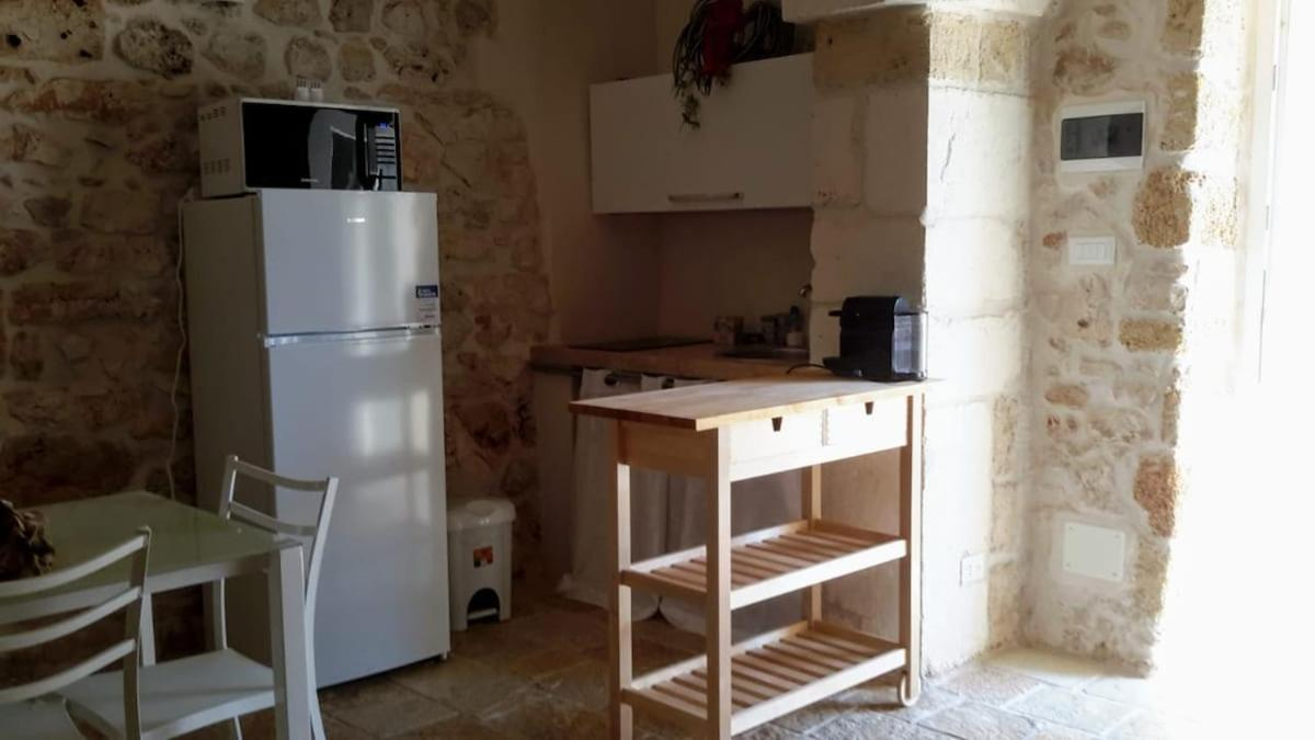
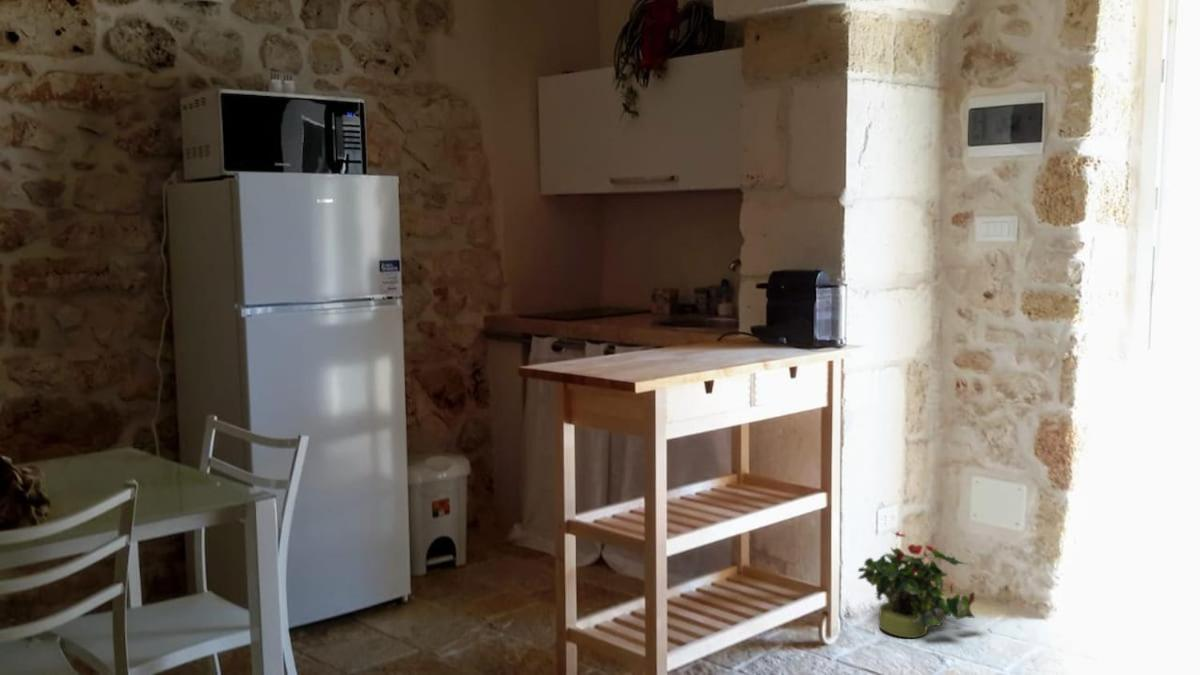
+ potted plant (915, 582)
